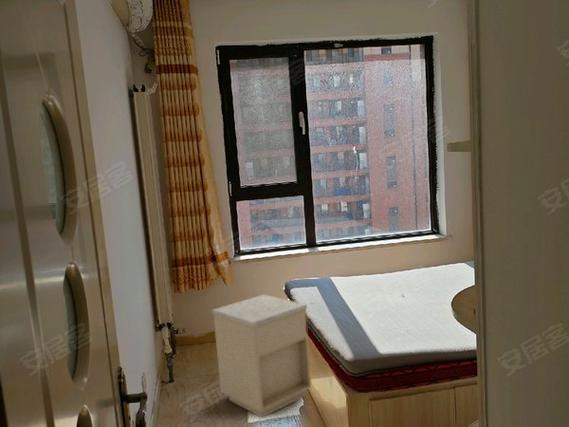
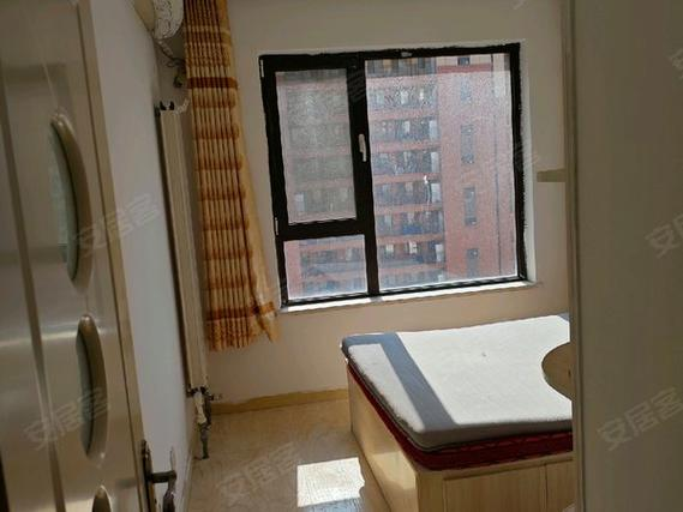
- nightstand (262, 352)
